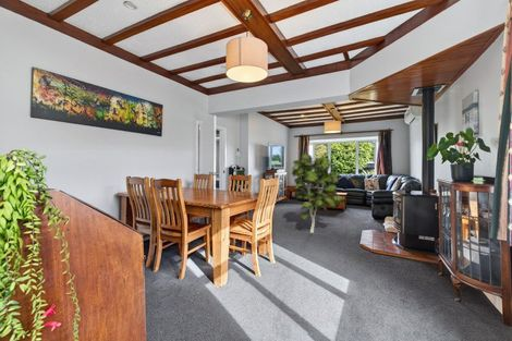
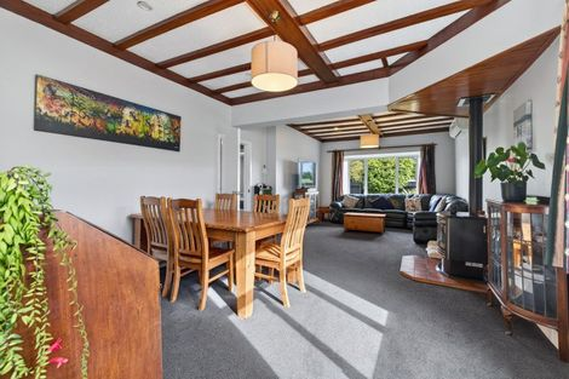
- indoor plant (316, 193)
